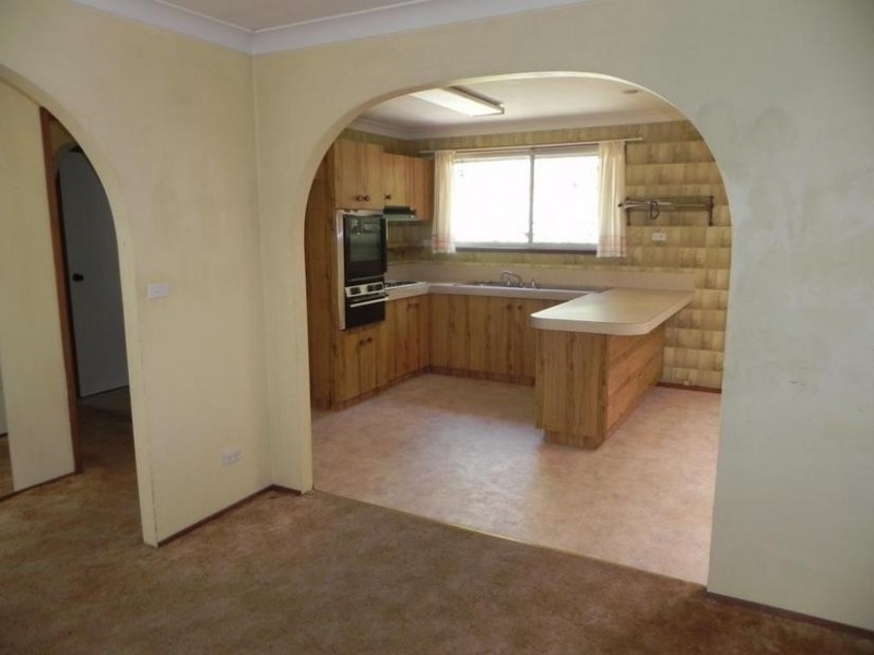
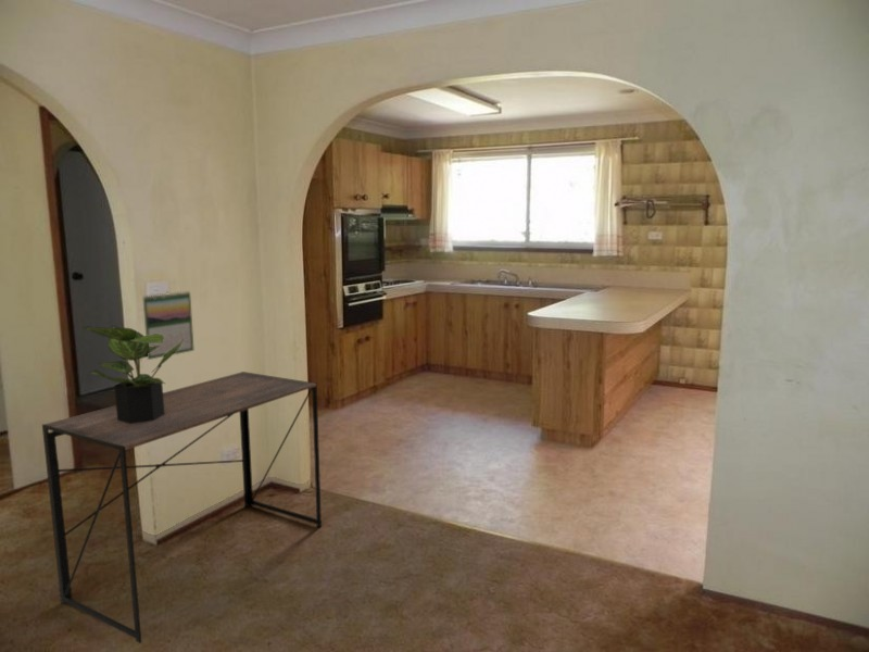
+ desk (200, 463)
+ potted plant (127, 367)
+ calendar (168, 323)
